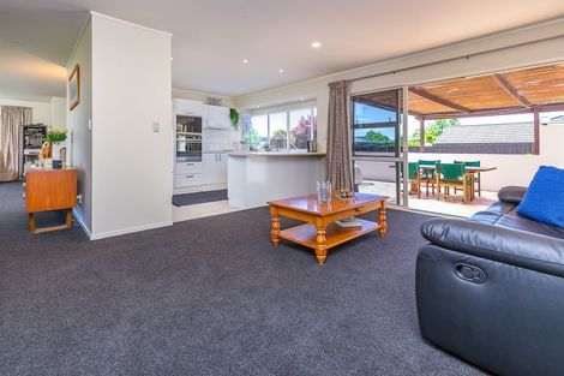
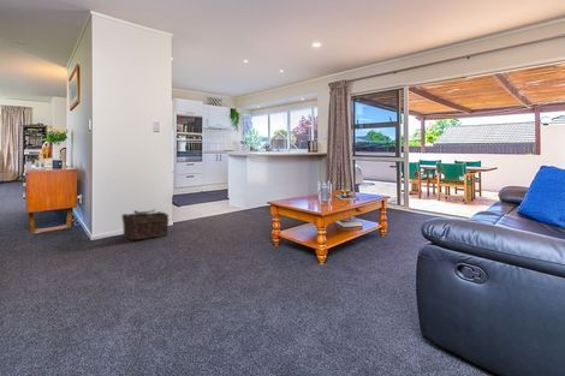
+ basket (144, 222)
